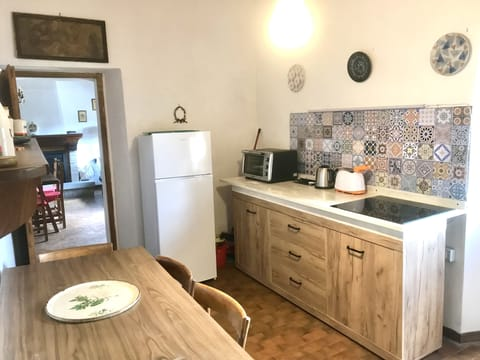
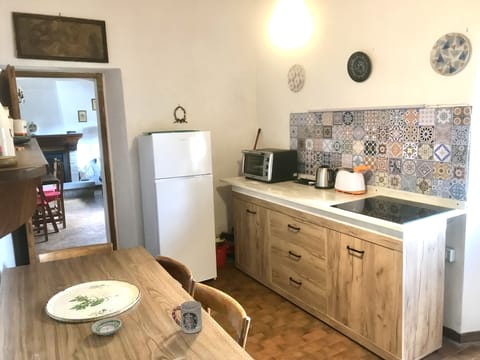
+ cup (186, 316)
+ saucer (107, 328)
